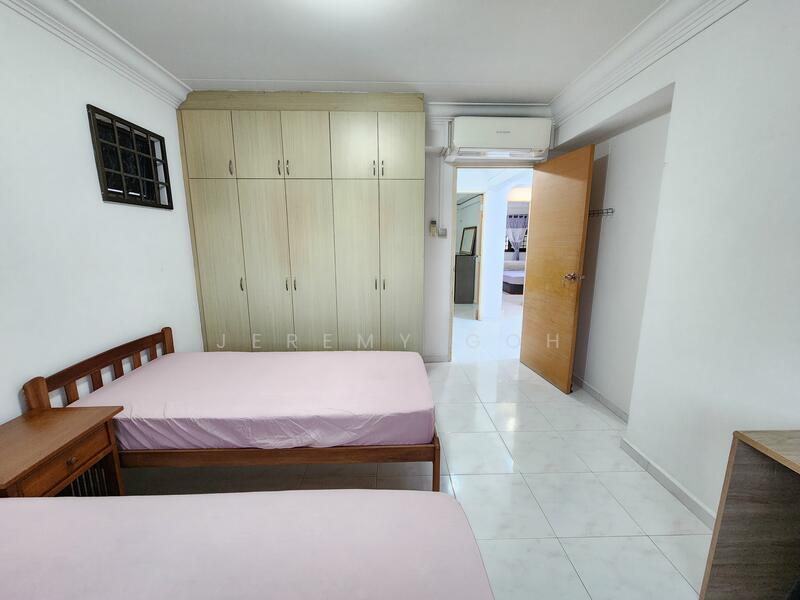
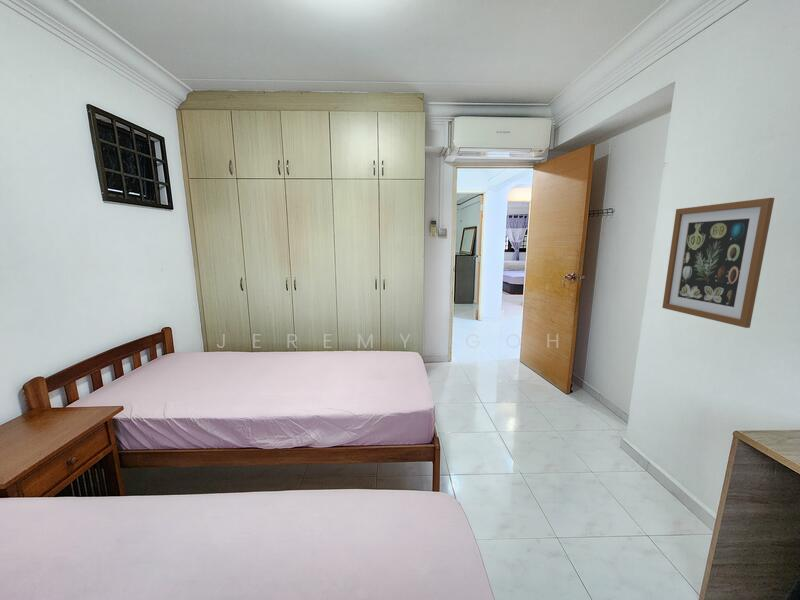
+ wall art (709, 262)
